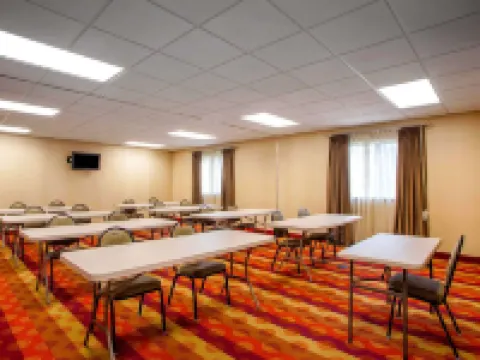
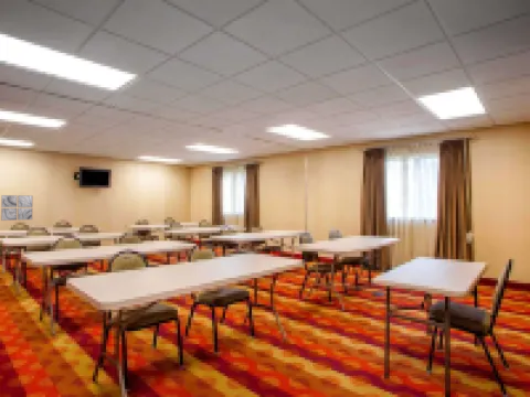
+ wall art (18, 206)
